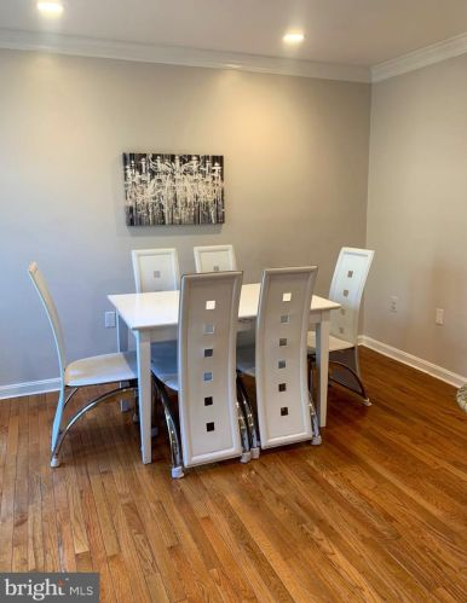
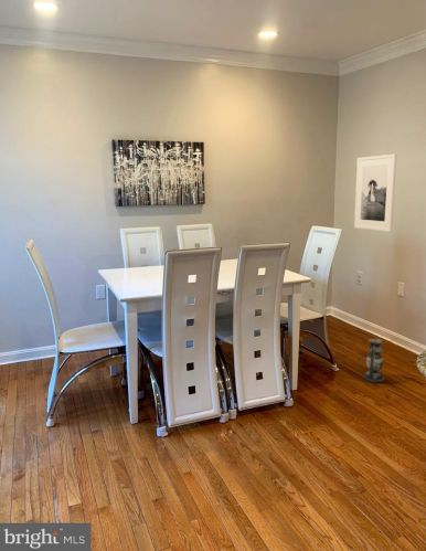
+ lantern (371, 358)
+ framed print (373, 193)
